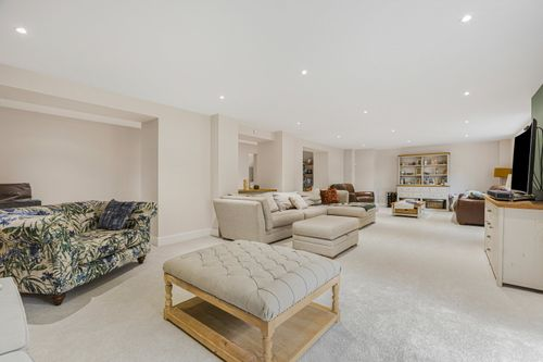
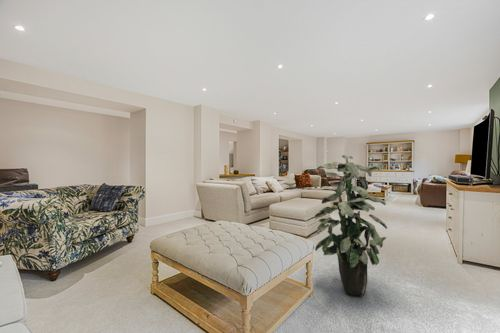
+ indoor plant (347, 222)
